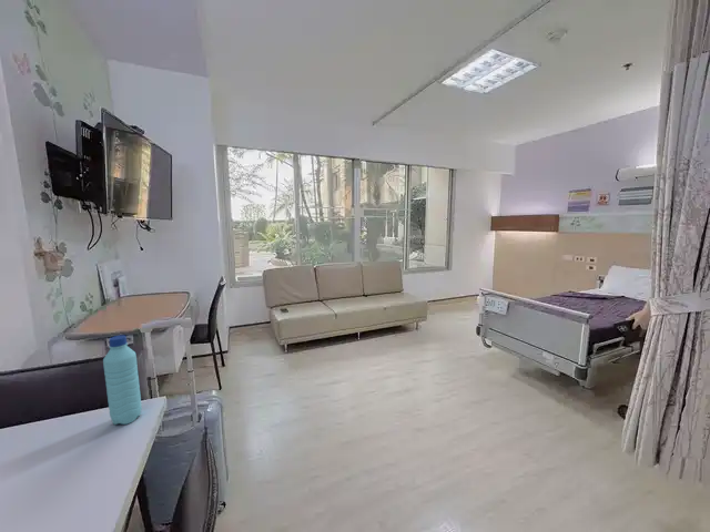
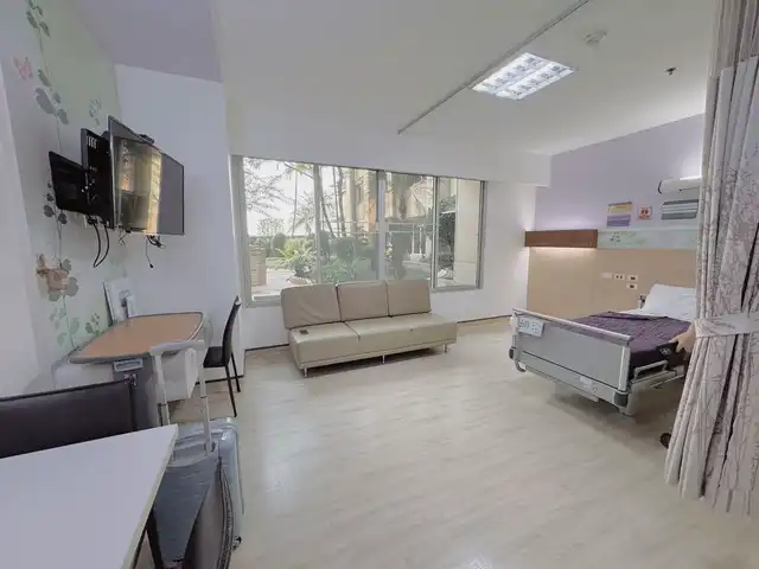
- water bottle (122, 378)
